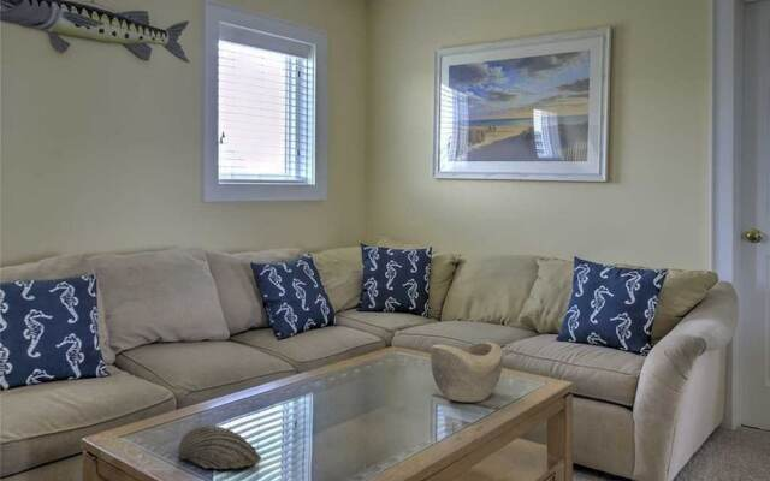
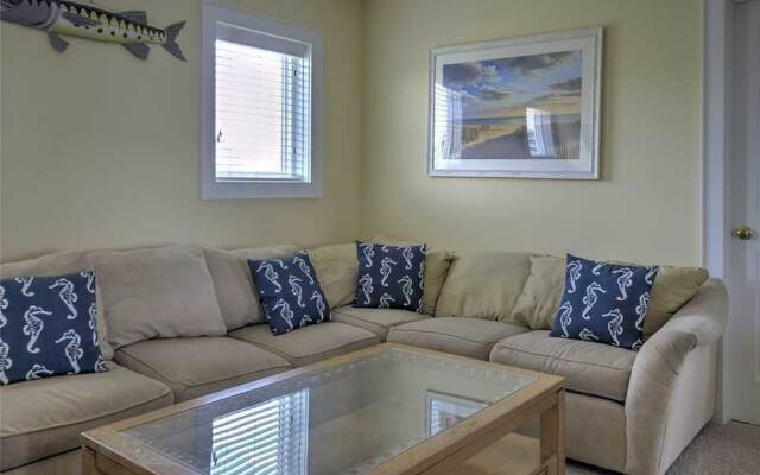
- decorative bowl (466, 370)
- seashell (217, 441)
